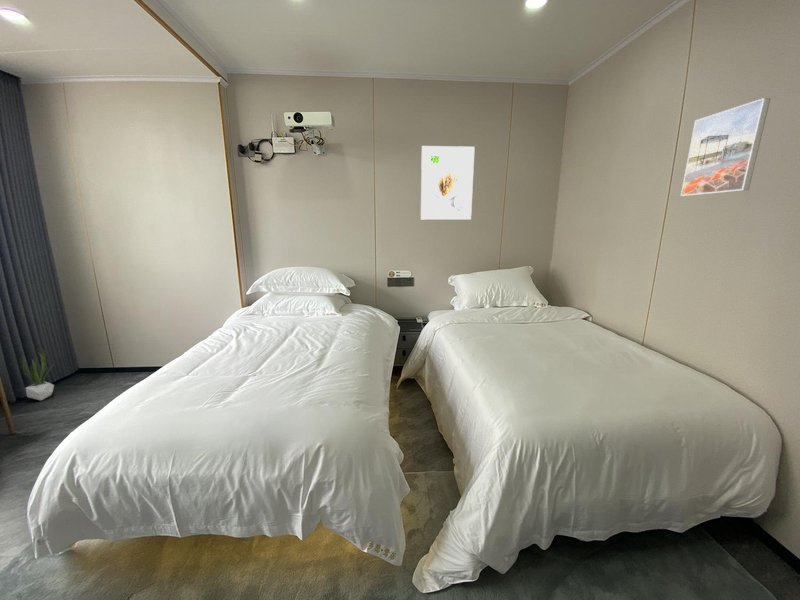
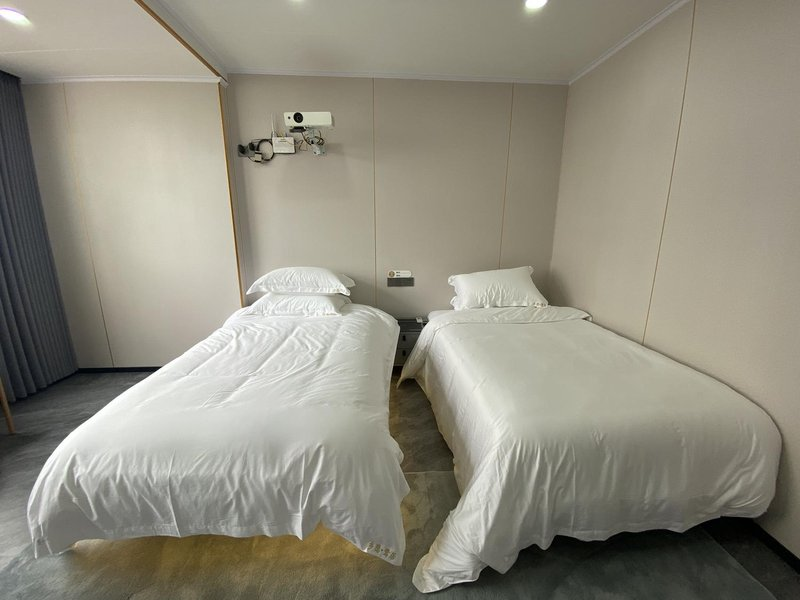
- potted plant (38, 374)
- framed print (720, 153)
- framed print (447, 183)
